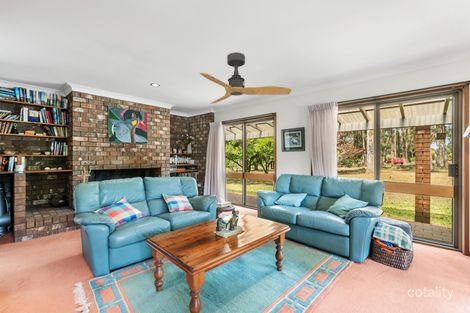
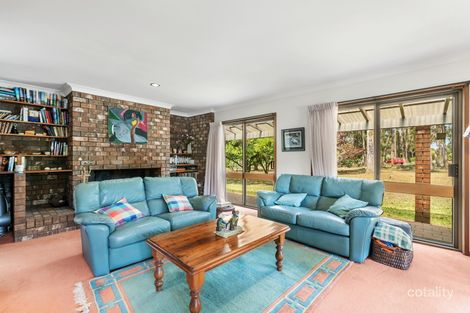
- ceiling fan (243, 78)
